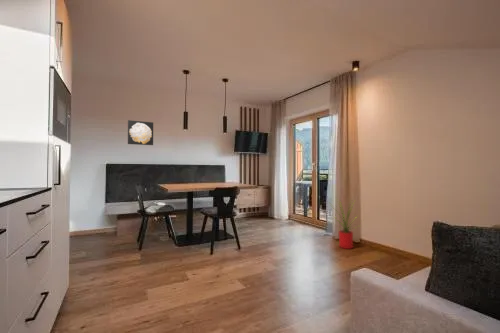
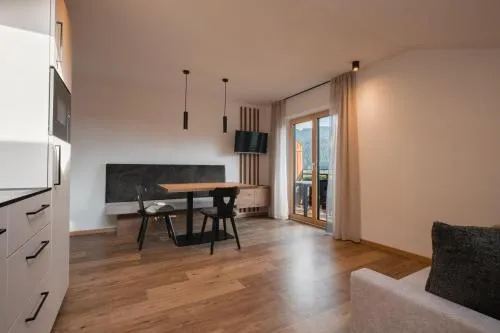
- wall art (140, 133)
- house plant (346, 222)
